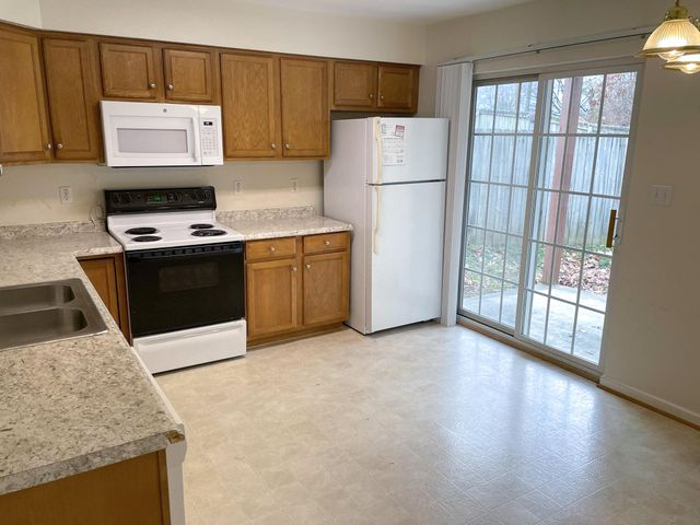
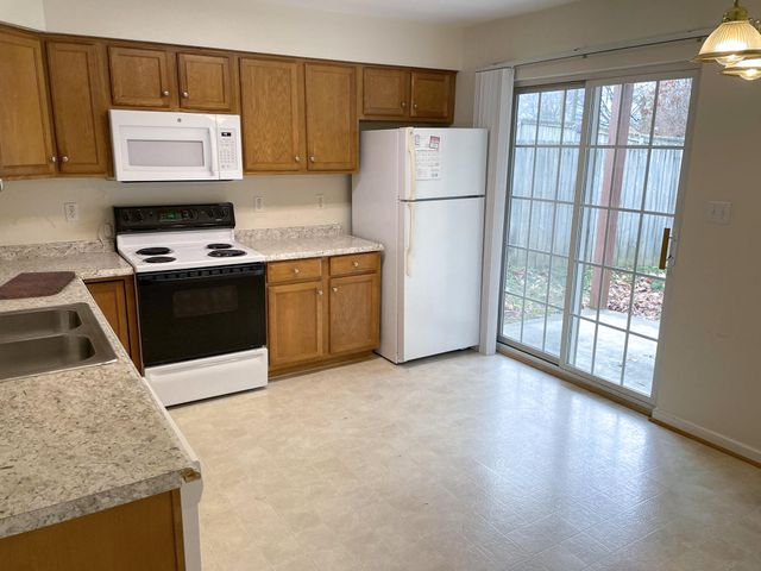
+ cutting board (37, 283)
